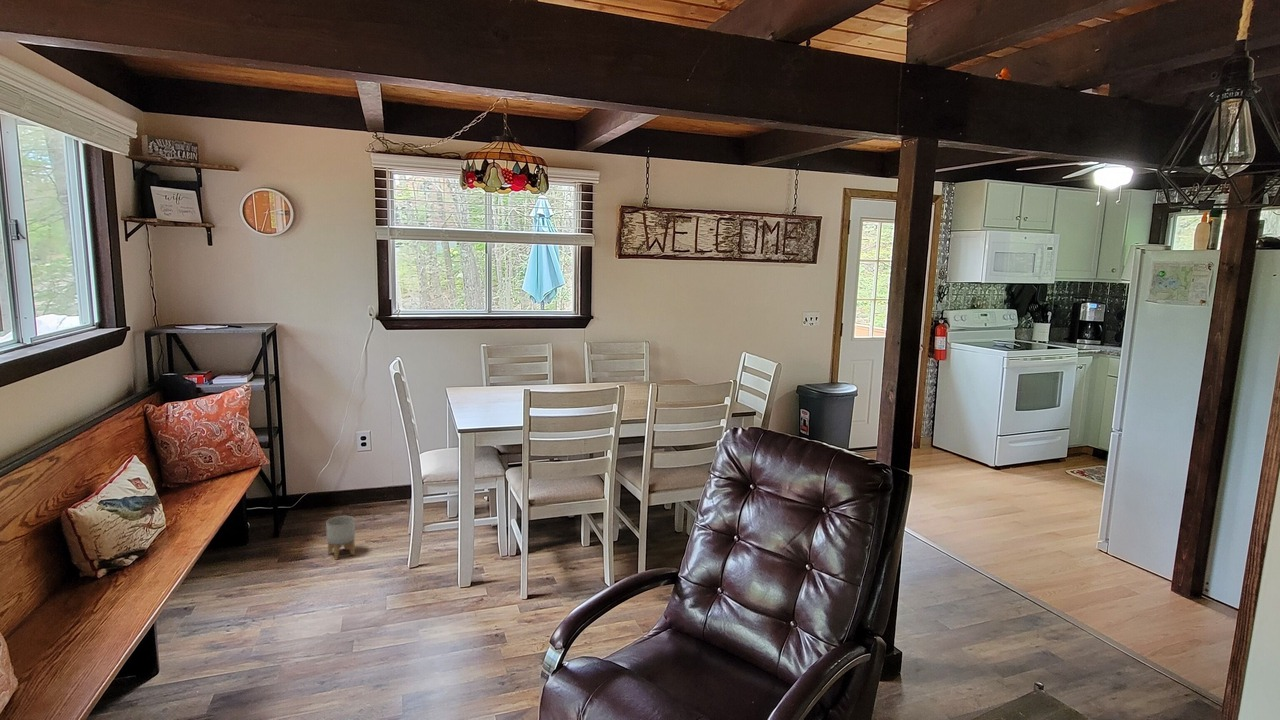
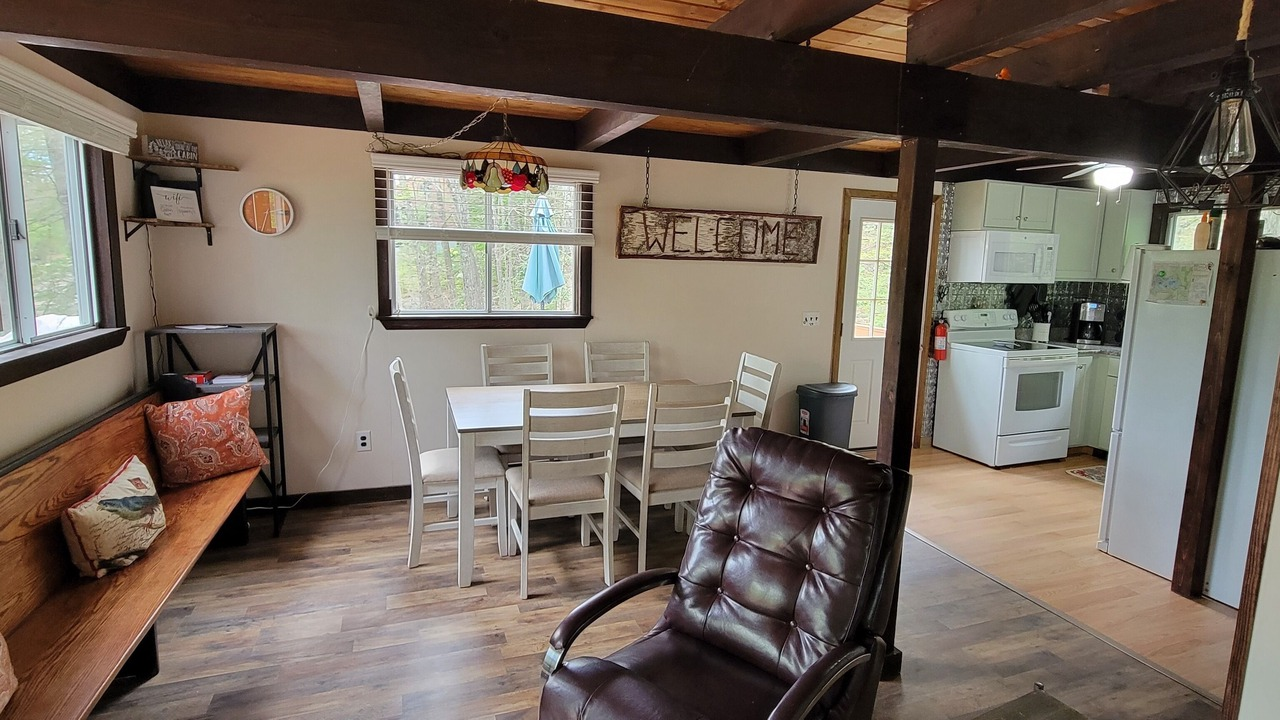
- planter (340, 537)
